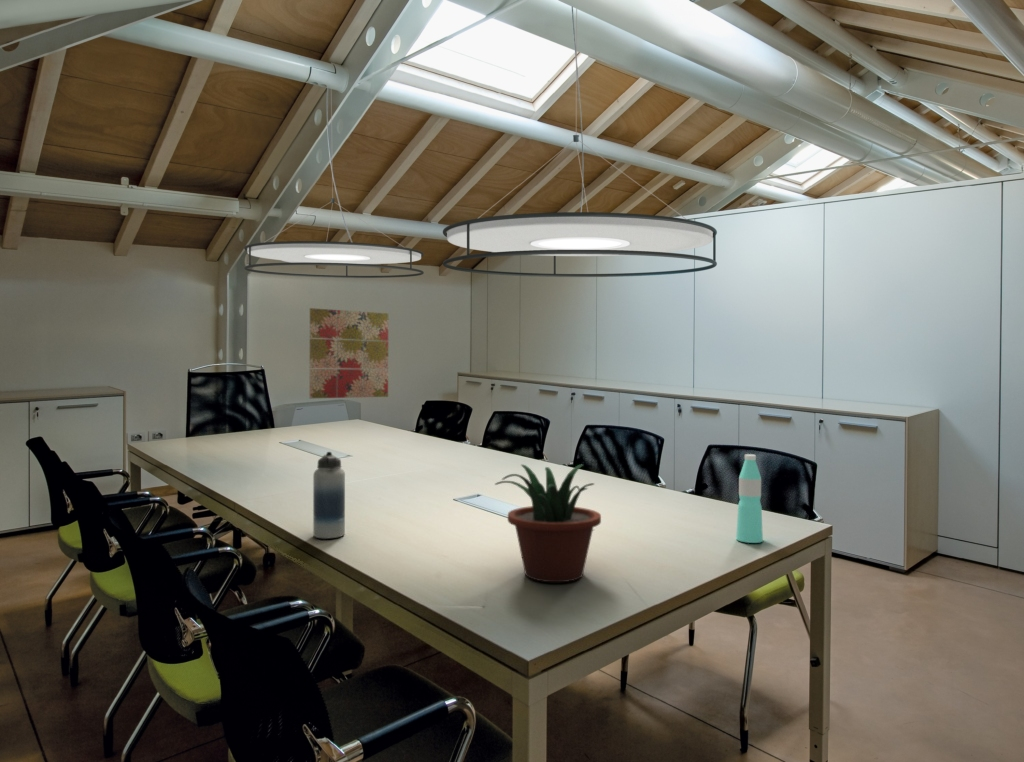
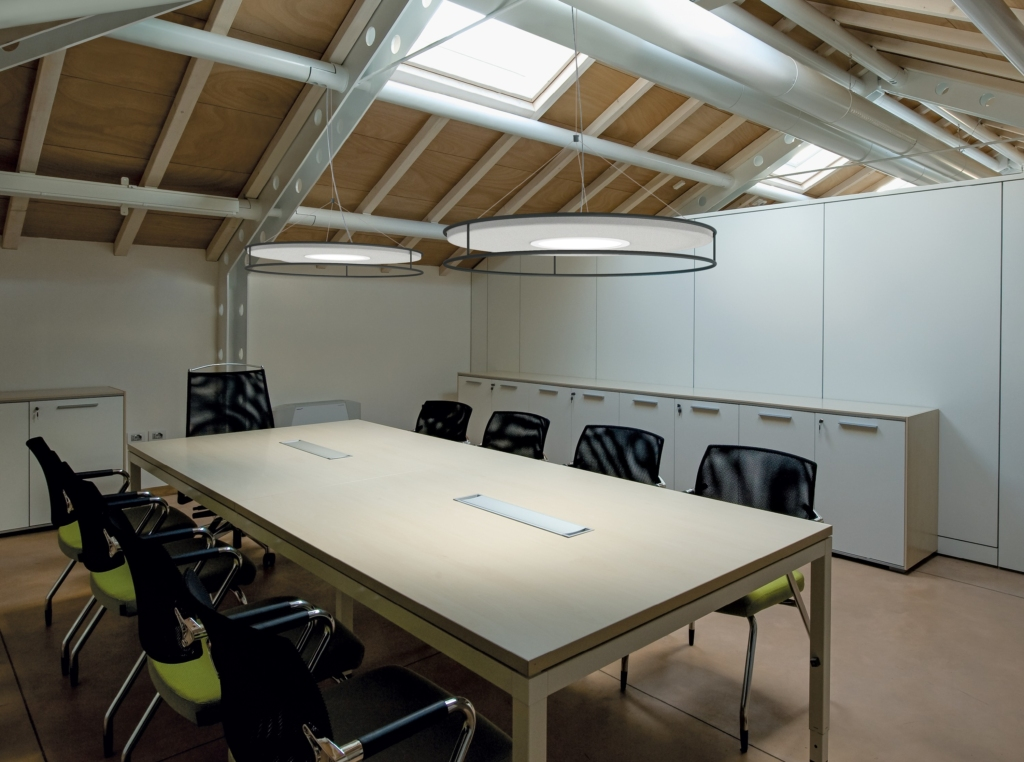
- water bottle (328, 494)
- wall art (350, 354)
- water bottle (749, 497)
- potted plant (543, 521)
